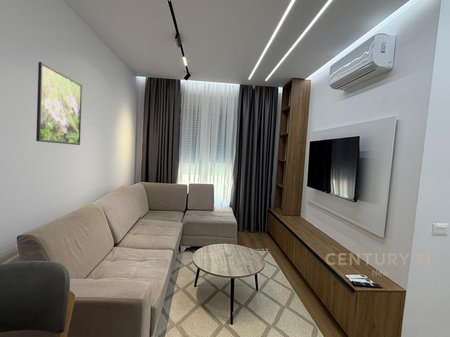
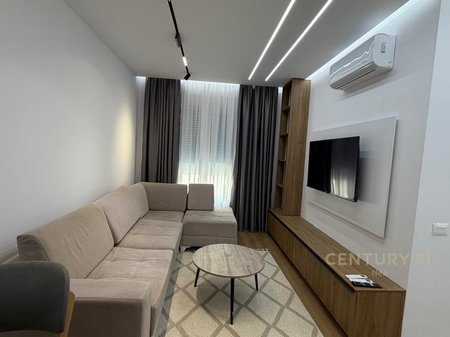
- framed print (62, 109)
